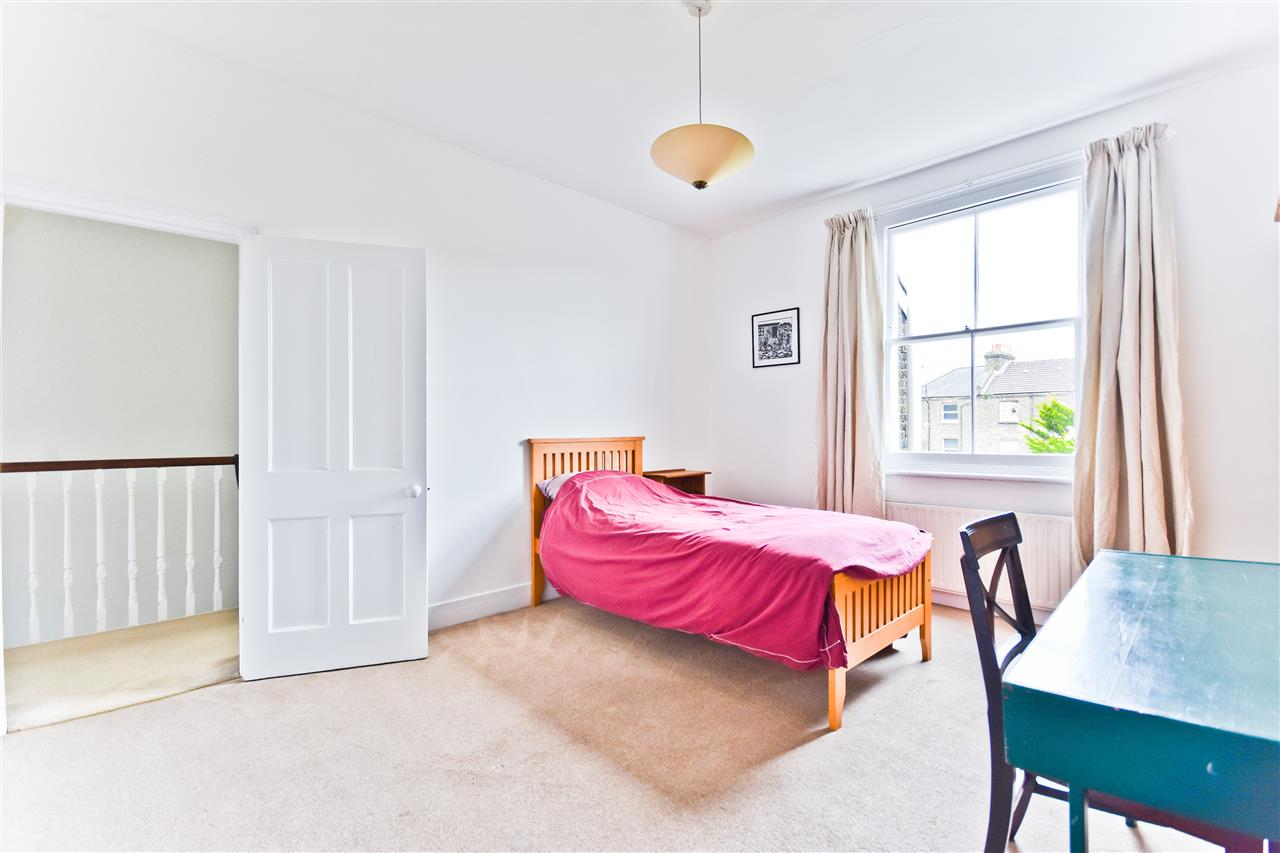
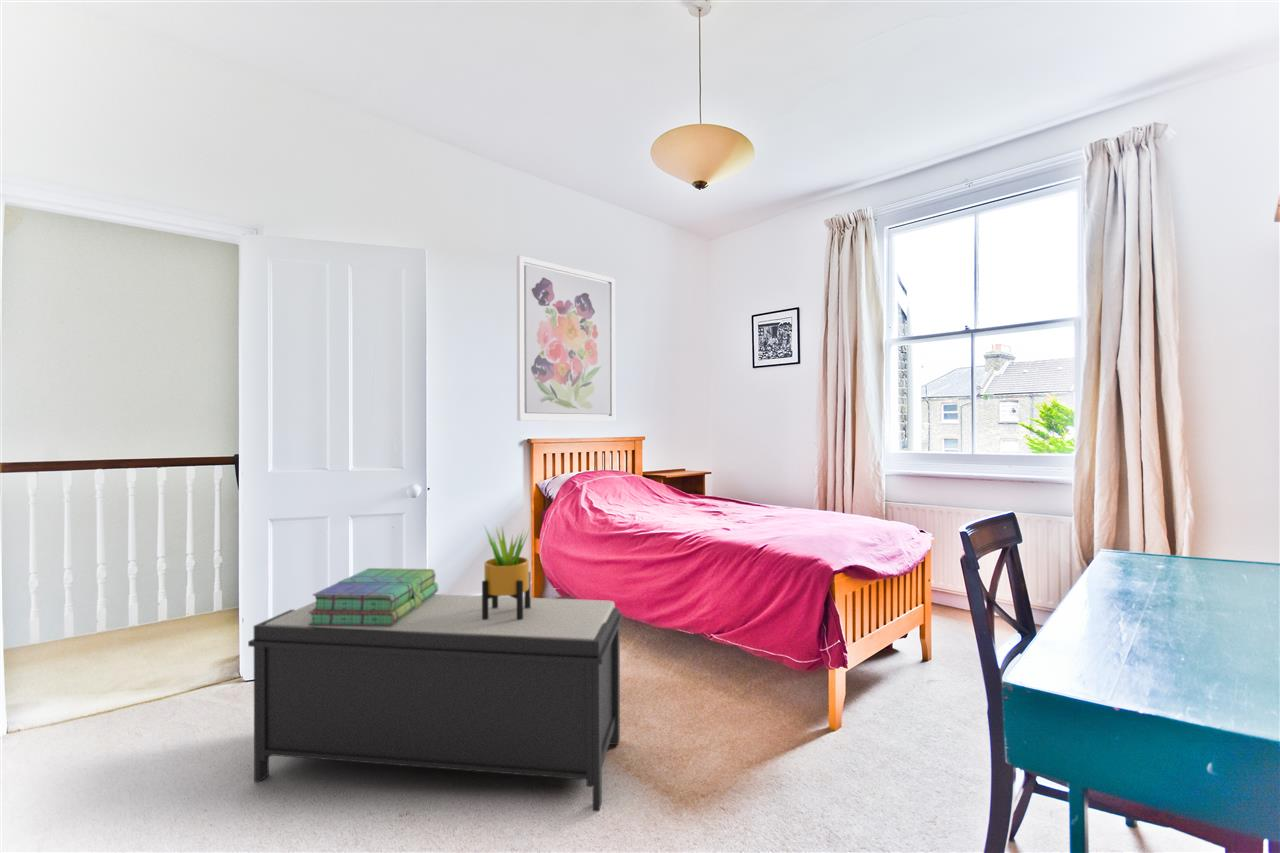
+ wall art (569, 344)
+ stack of books (378, 593)
+ bench (448, 685)
+ potted plant (506, 568)
